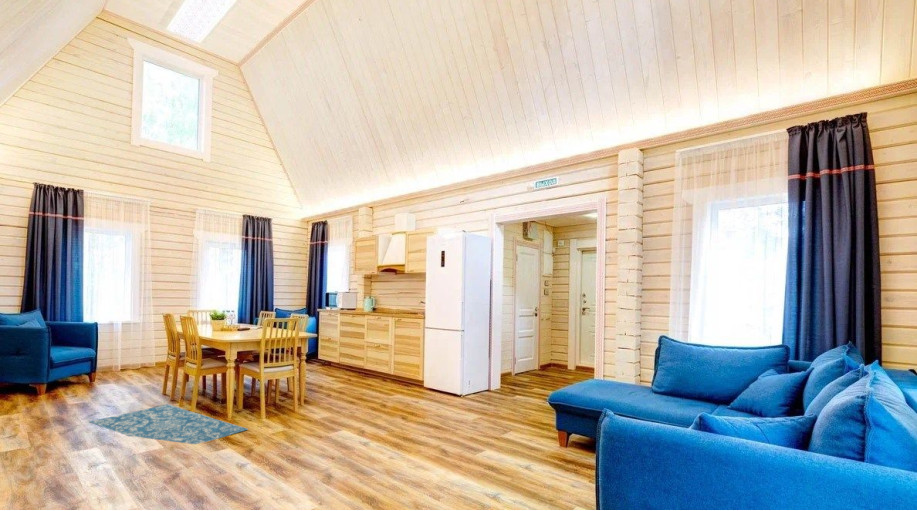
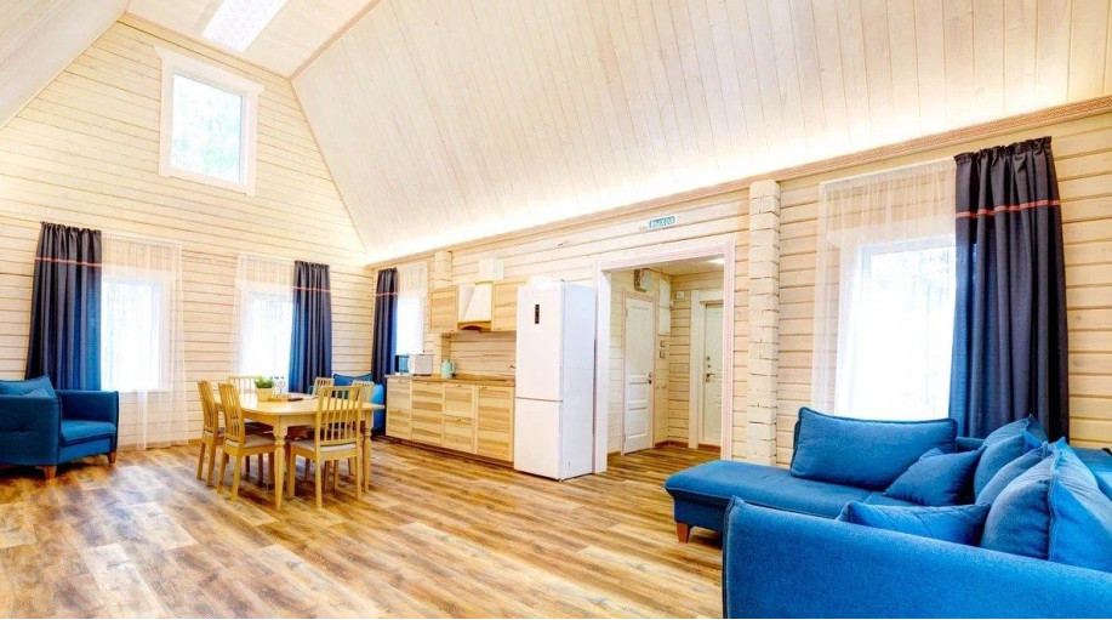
- rug (167, 425)
